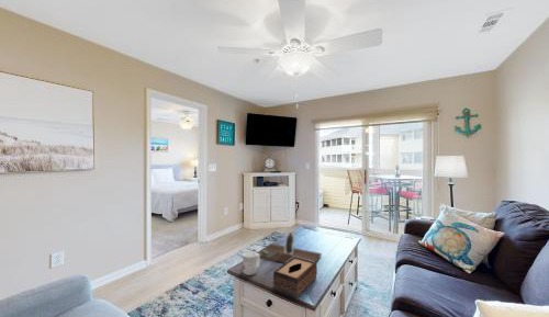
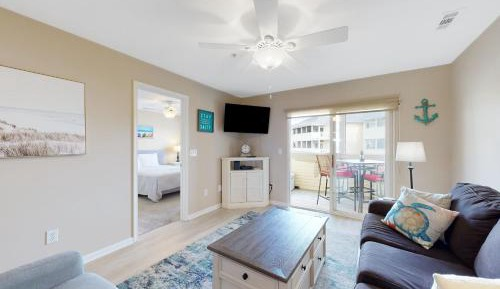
- decorative tray (288, 245)
- mug (250, 262)
- tissue box (295, 274)
